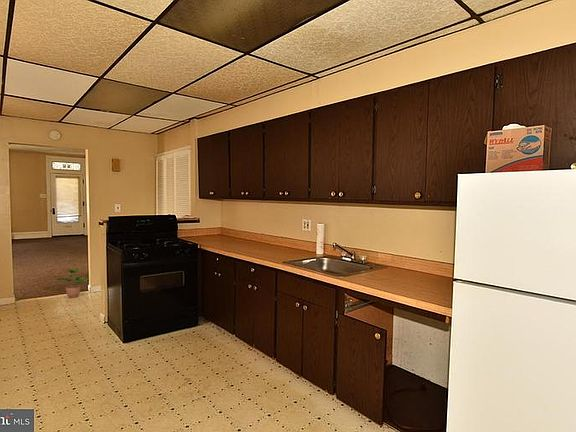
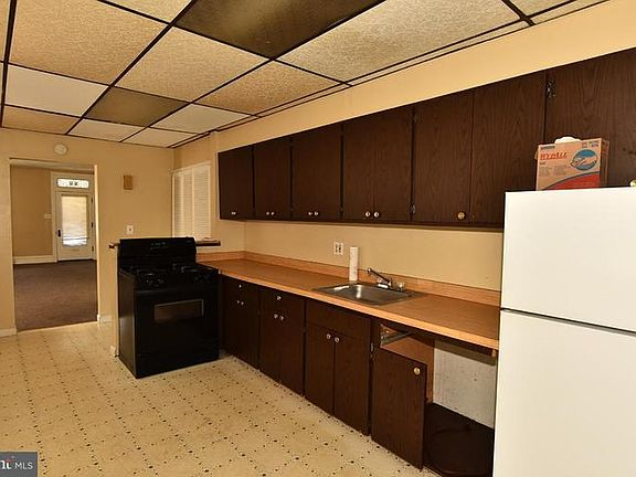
- potted plant (73, 282)
